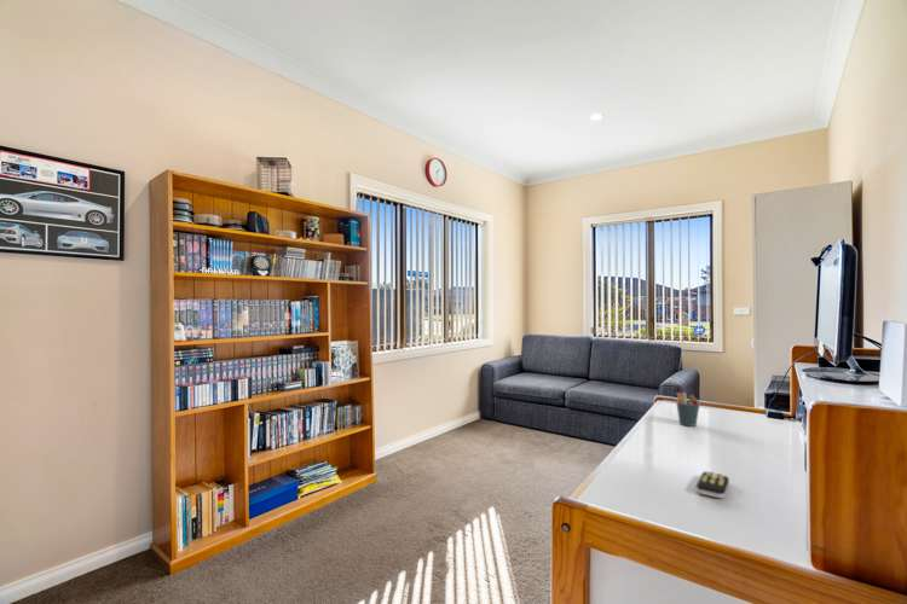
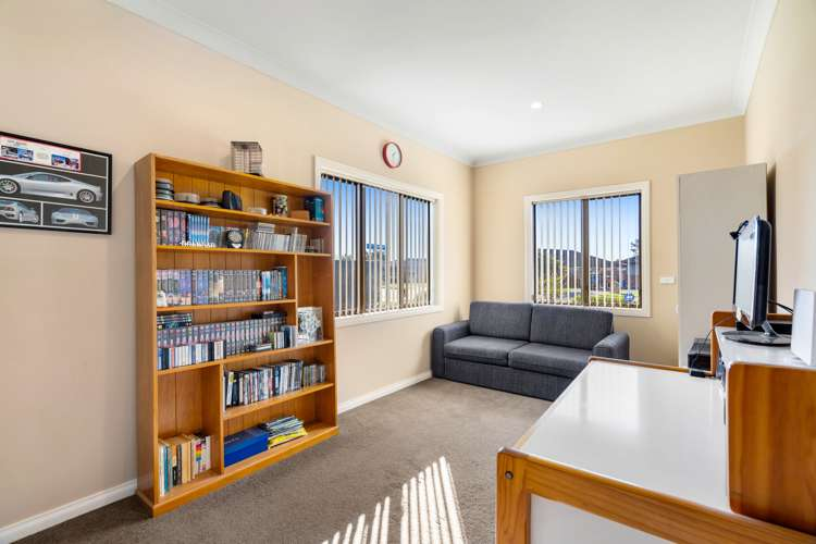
- pen holder (687, 407)
- remote control (712, 483)
